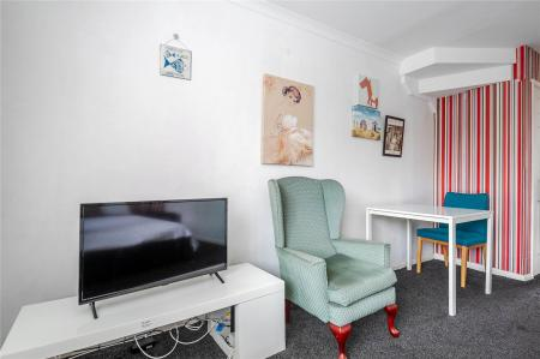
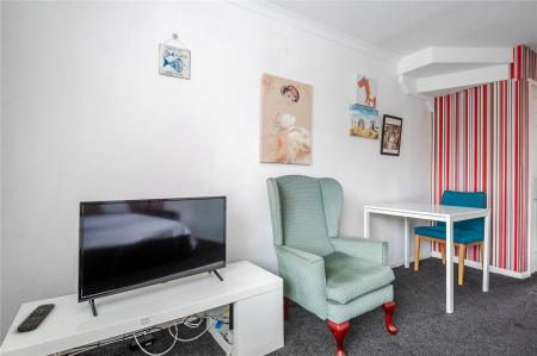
+ remote control (37, 316)
